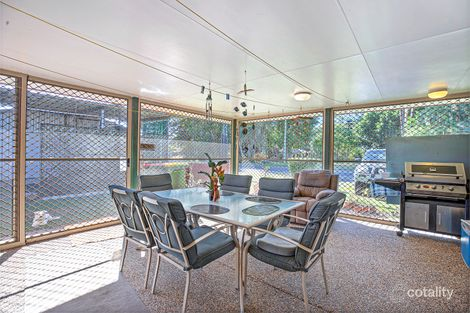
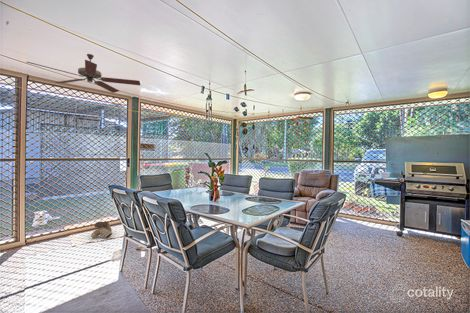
+ boots (103, 229)
+ ceiling fan (90, 67)
